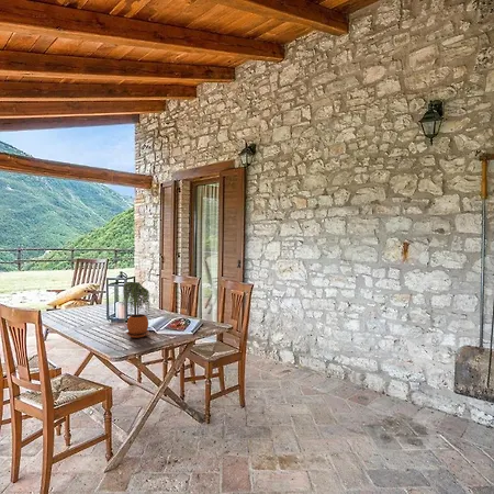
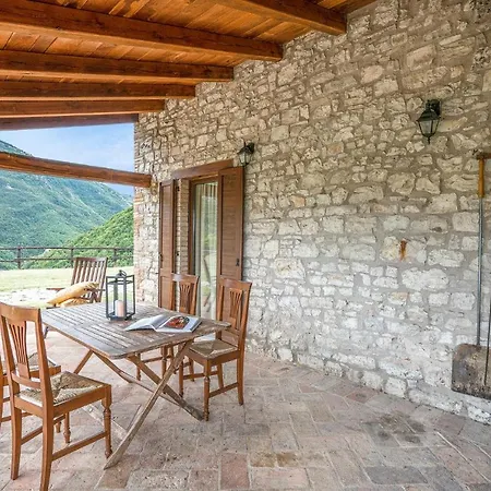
- potted plant (136, 310)
